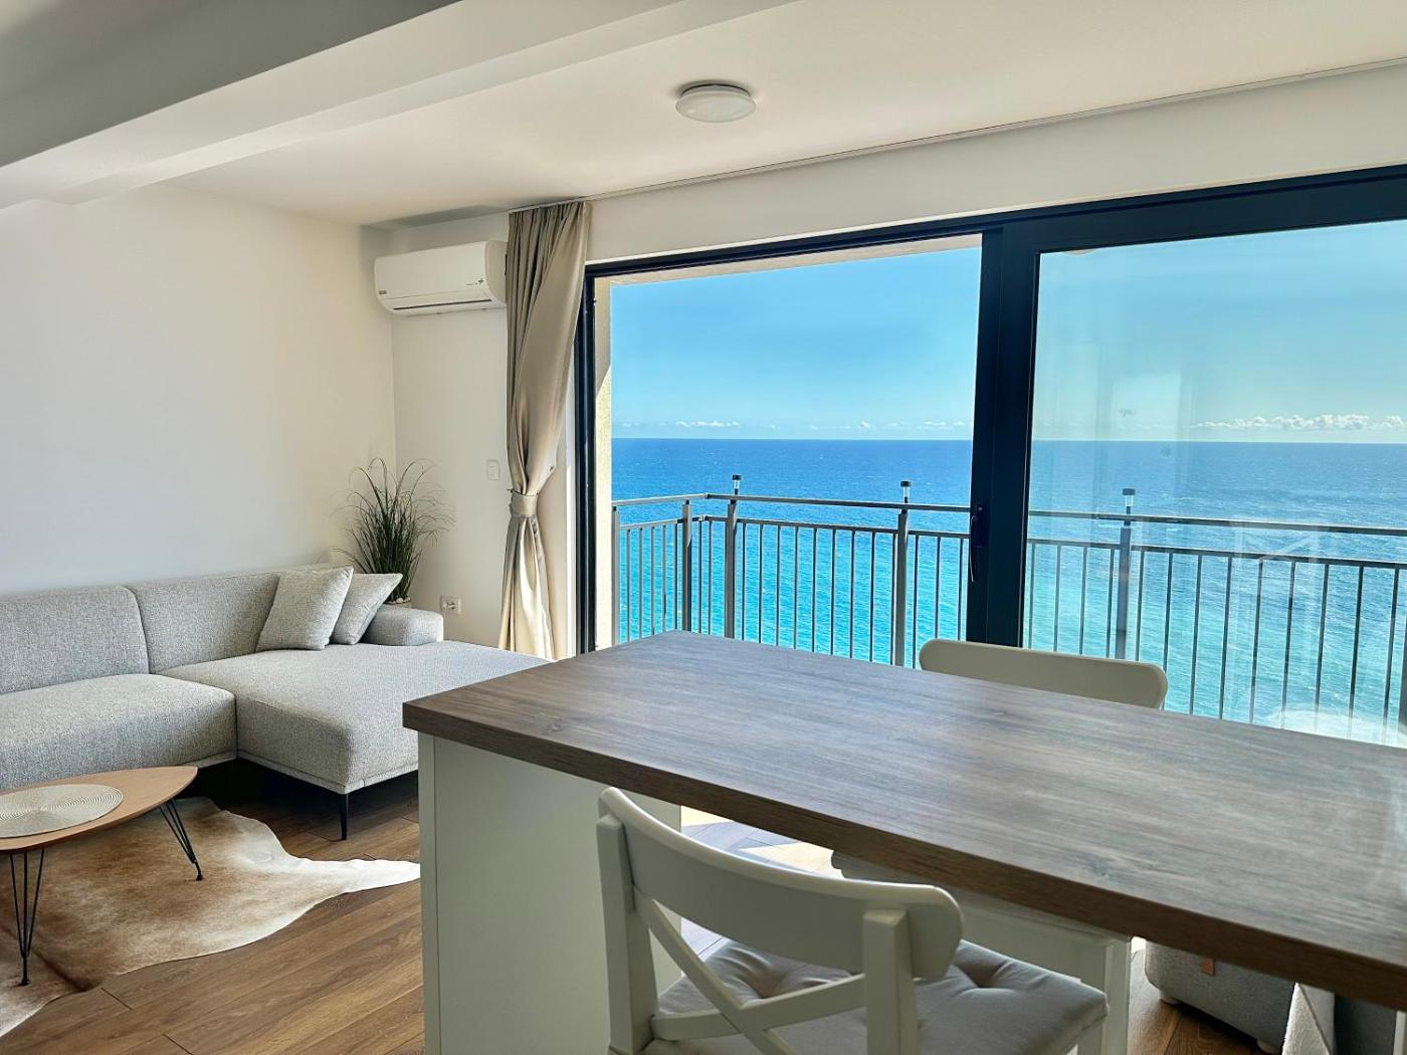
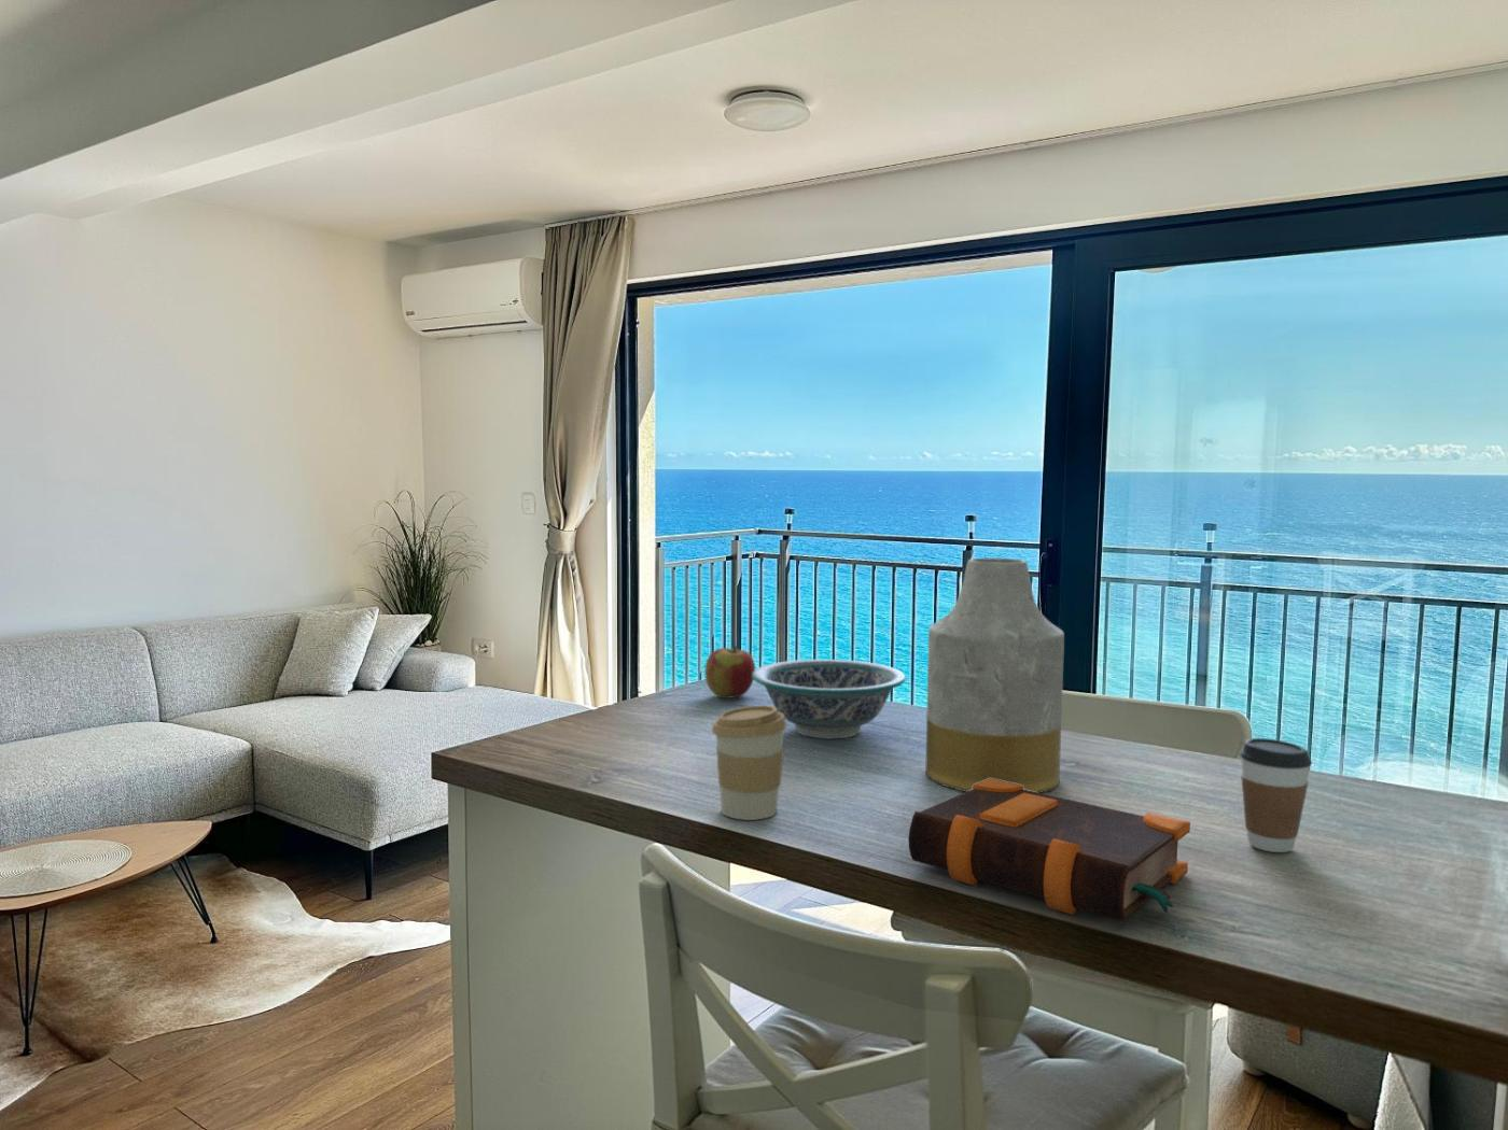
+ coffee cup (1273, 795)
+ vase (994, 668)
+ bible (1058, 843)
+ apple (729, 669)
+ coffee cup (748, 758)
+ bowl (828, 702)
